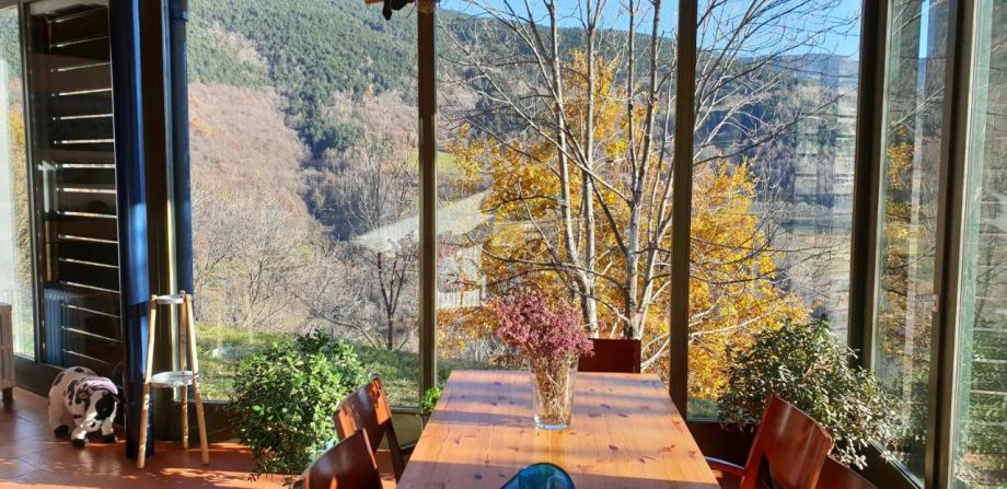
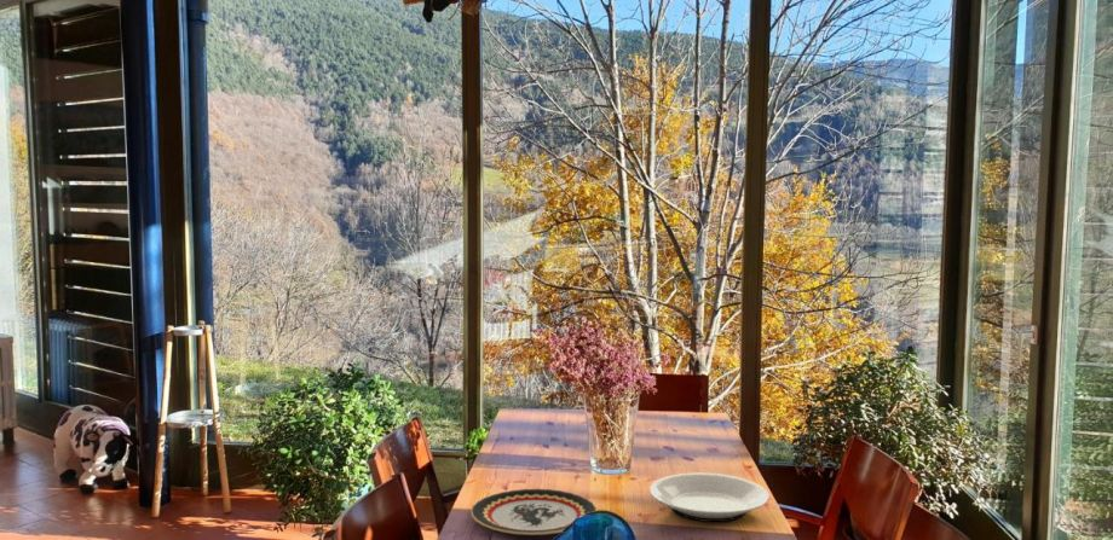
+ plate (708, 499)
+ plate (534, 513)
